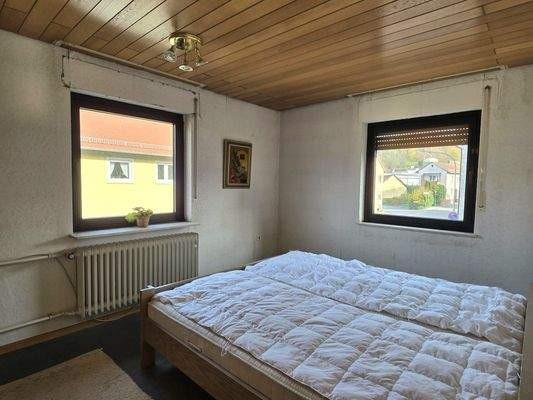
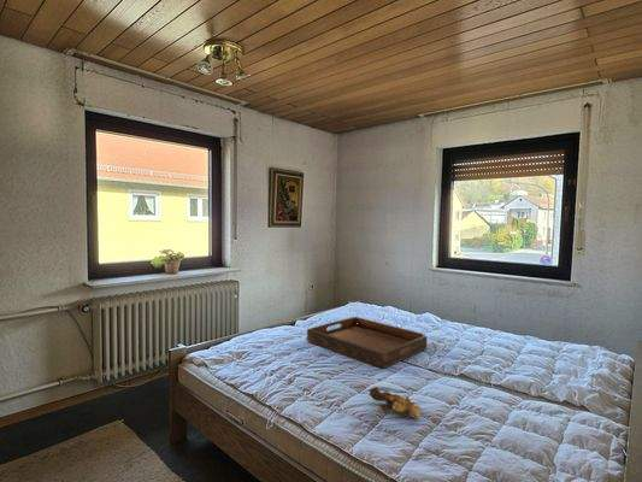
+ serving tray (366, 337)
+ teddy bear (383, 392)
